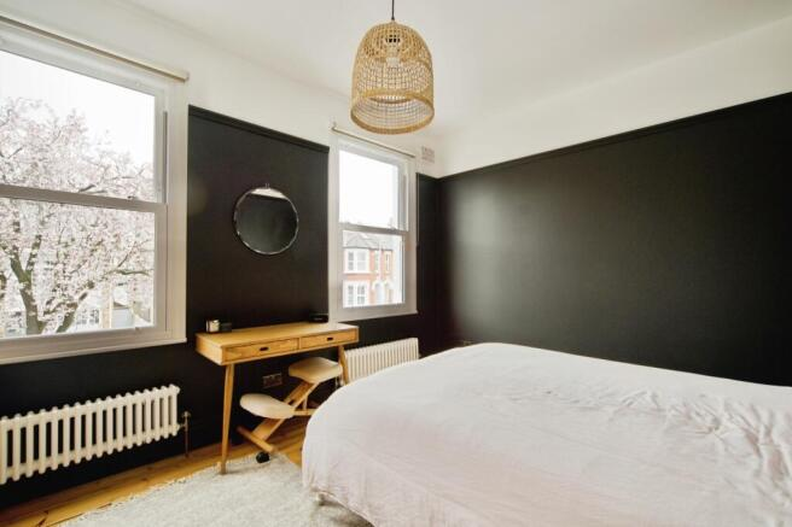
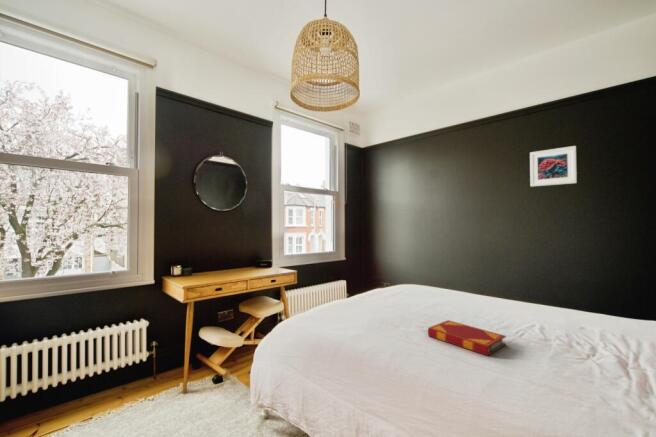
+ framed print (552, 167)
+ hardback book (465, 335)
